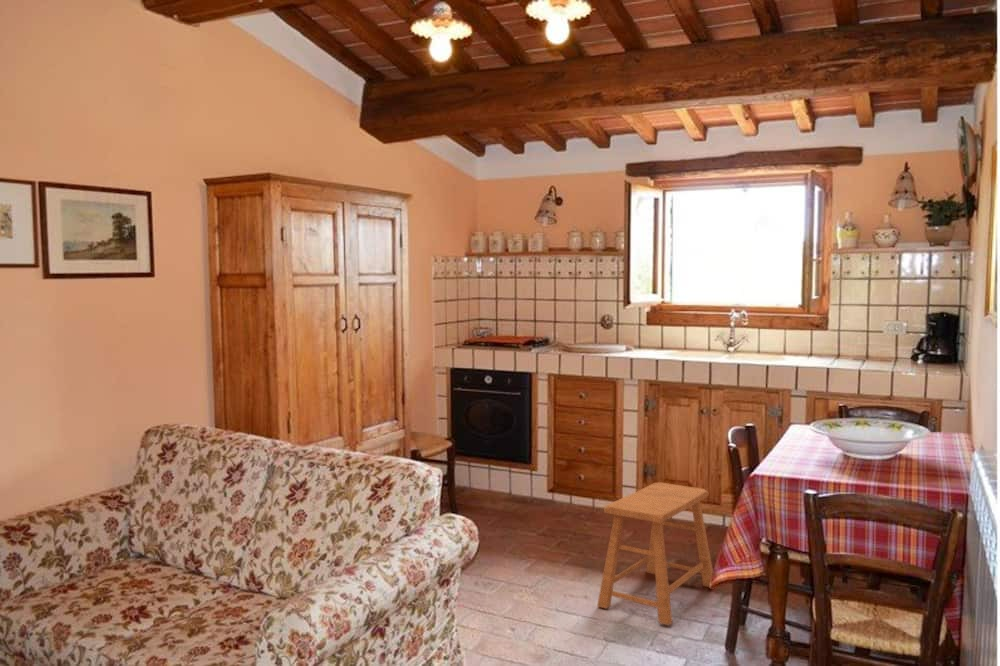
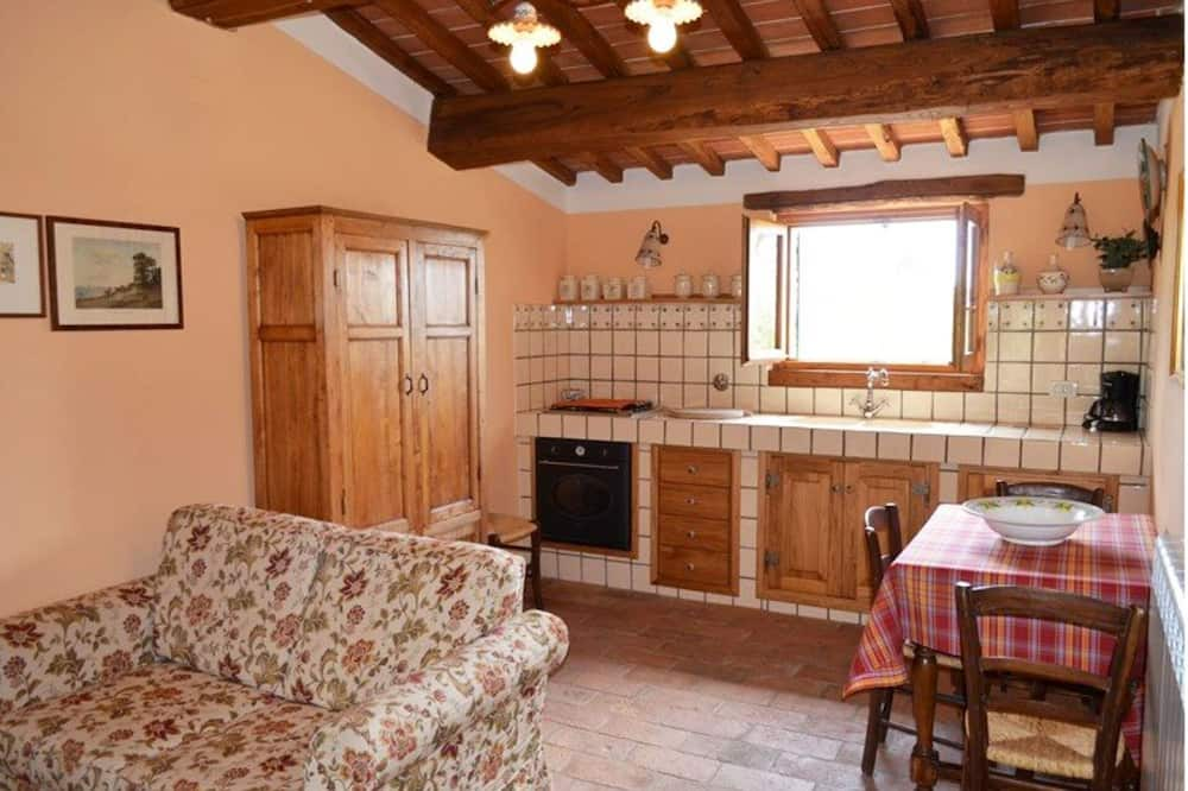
- stool (658, 546)
